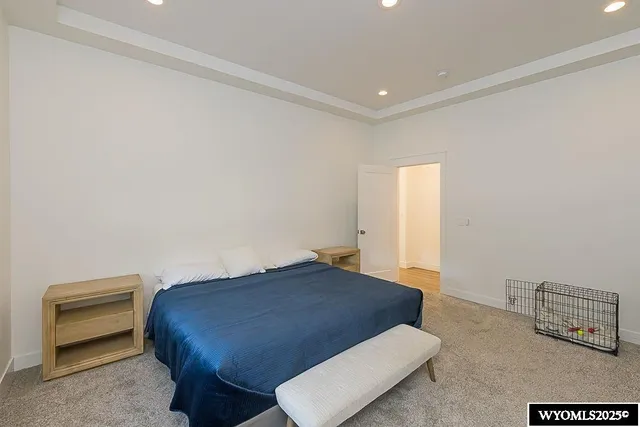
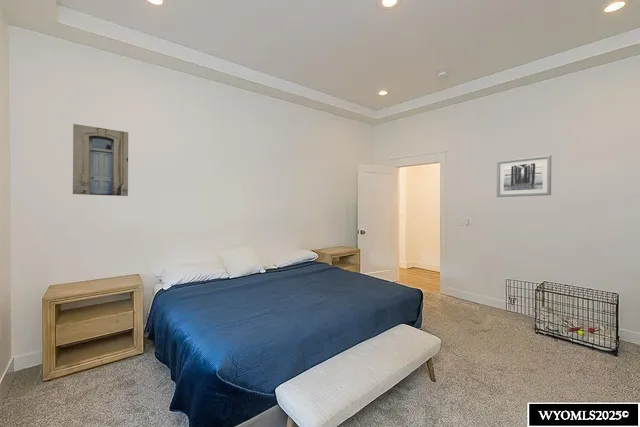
+ wall art (522, 177)
+ wall art (101, 161)
